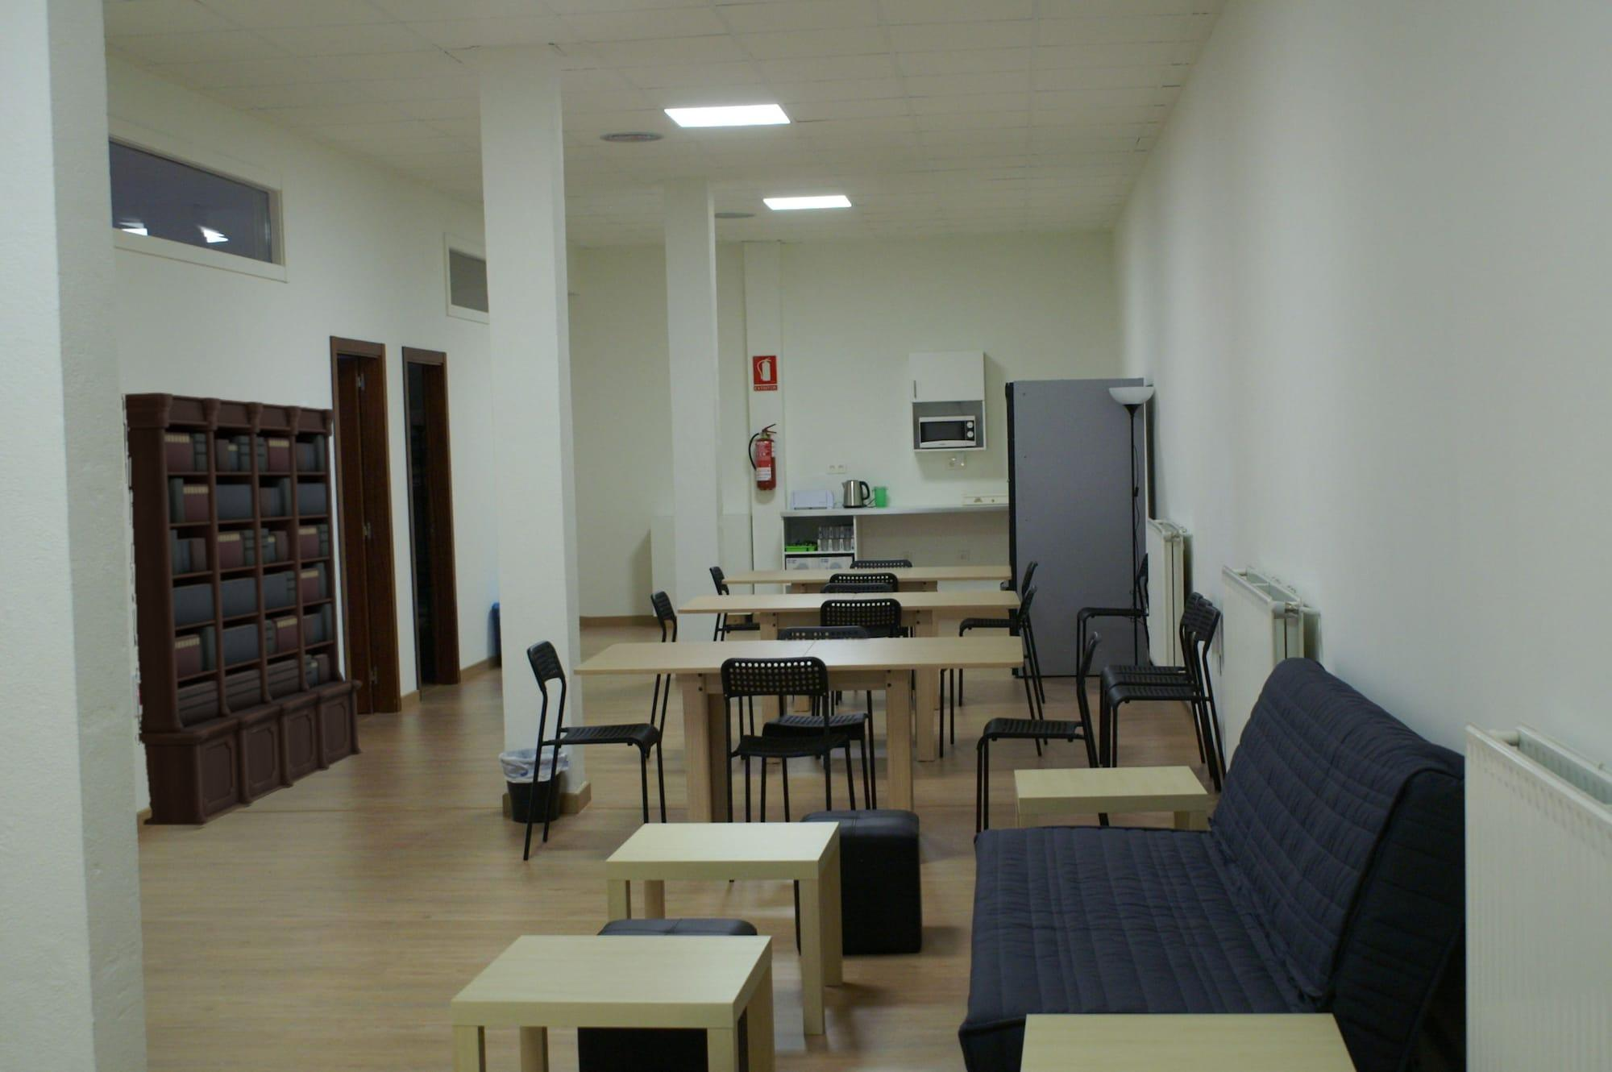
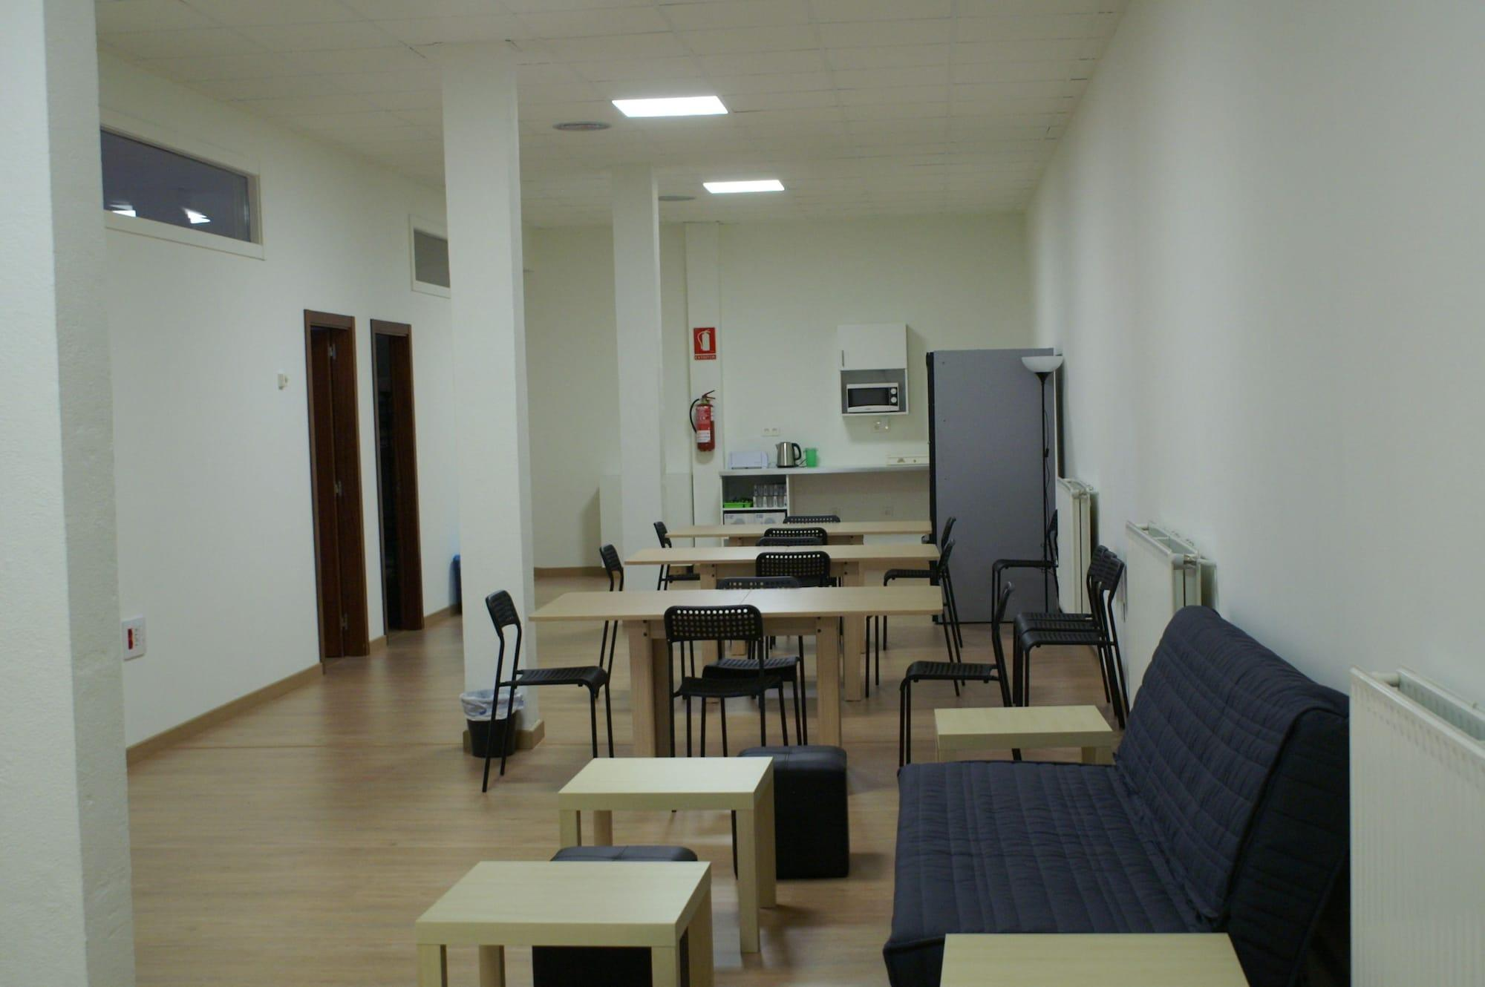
- bookcase (256, 595)
